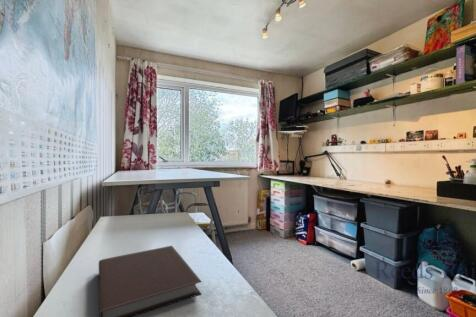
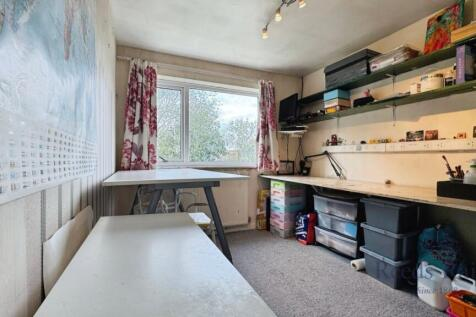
- notebook (145, 275)
